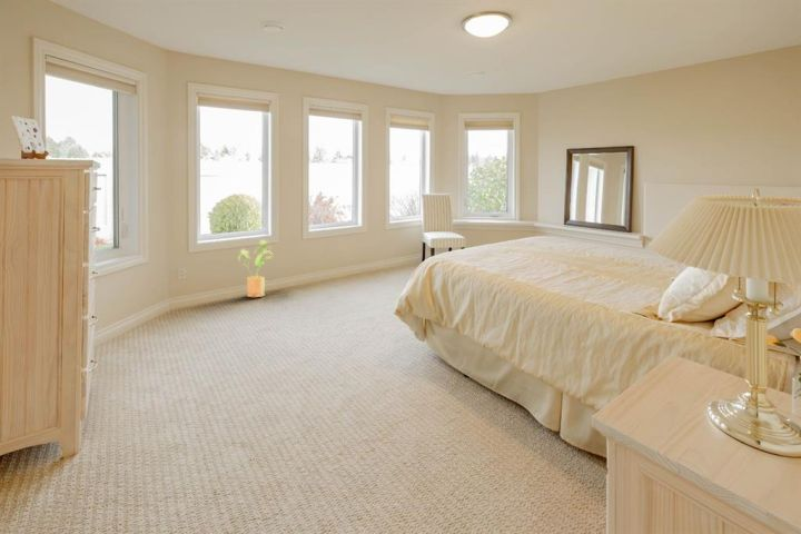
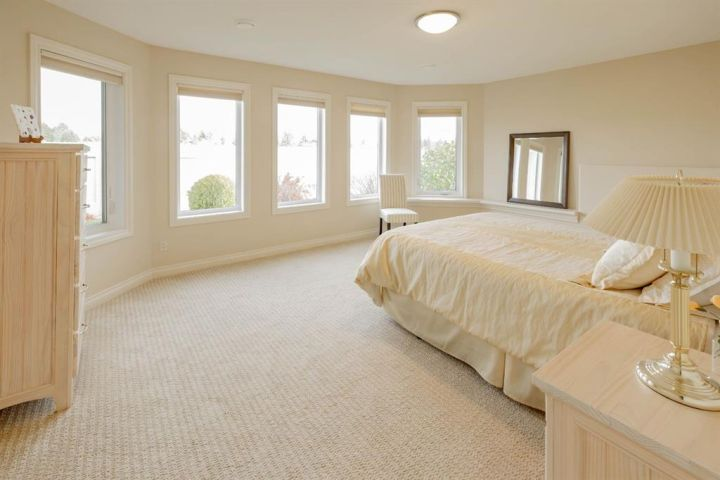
- house plant (258, 268)
